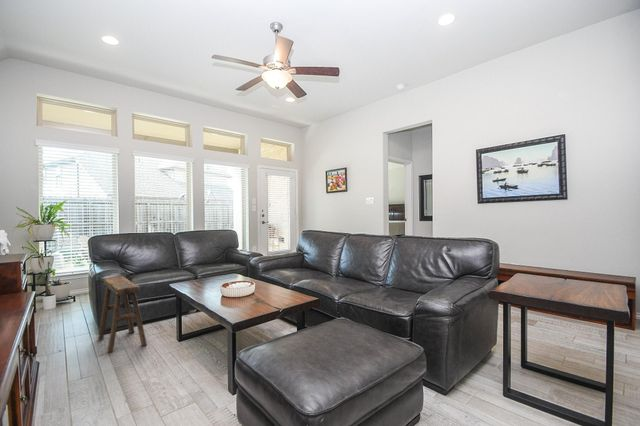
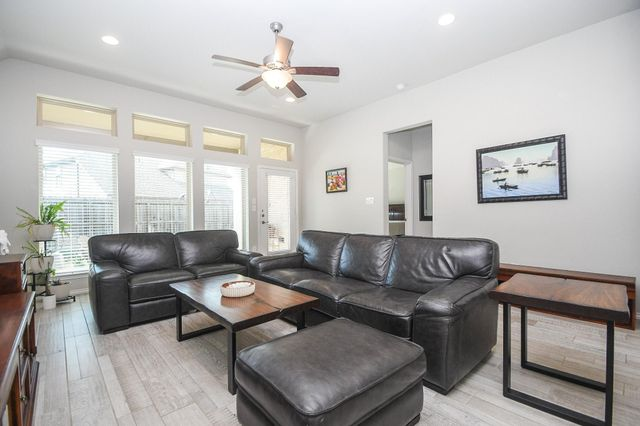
- stool (118, 311)
